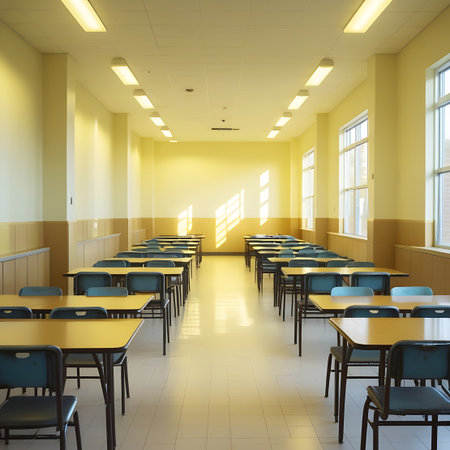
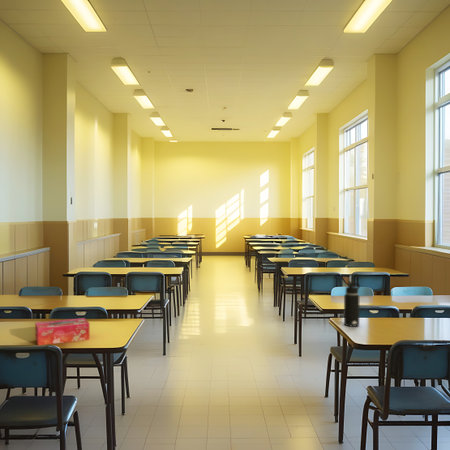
+ water bottle (352, 302)
+ tissue box (62, 331)
